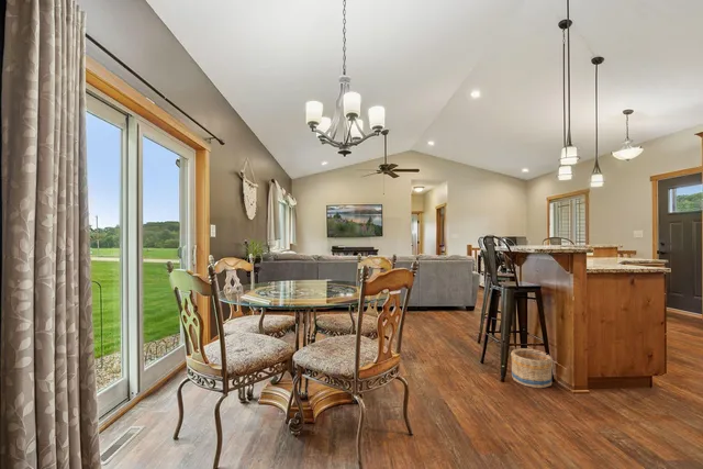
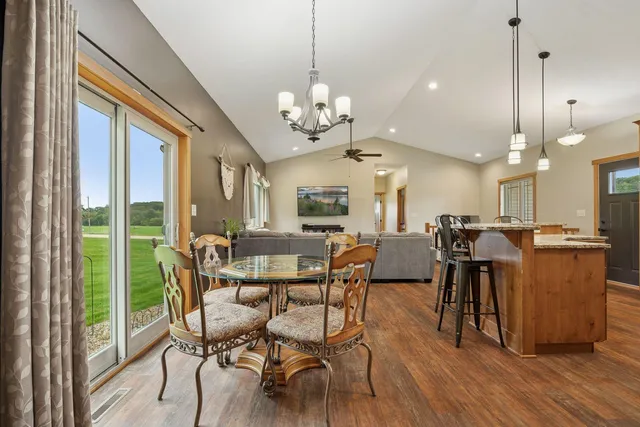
- basket (531, 367)
